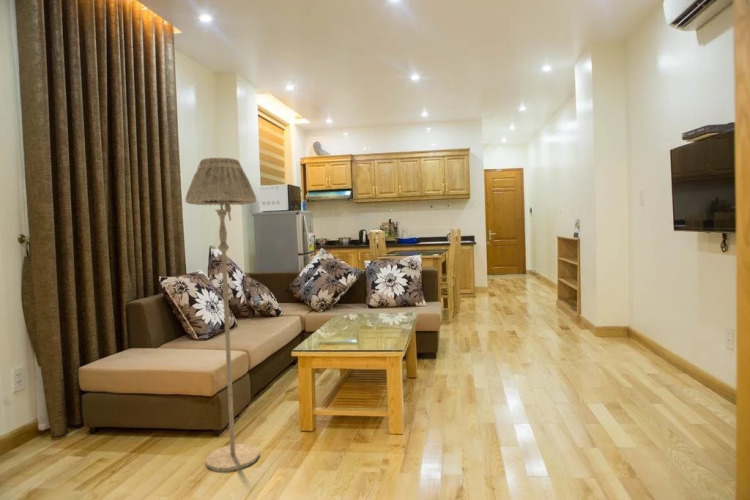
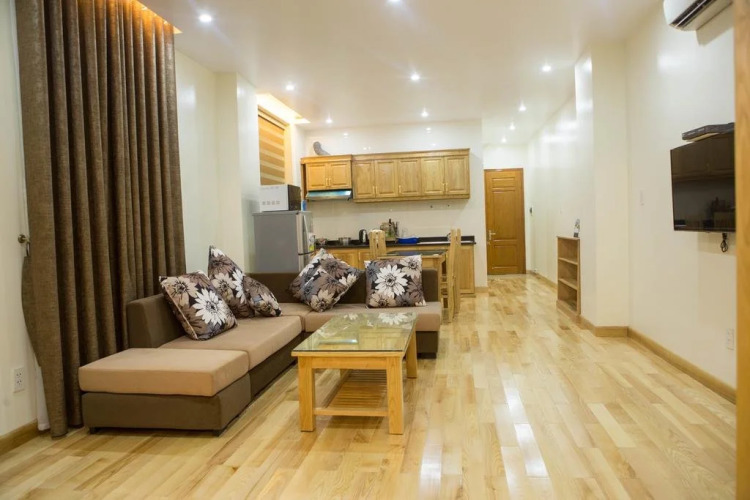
- floor lamp (226, 310)
